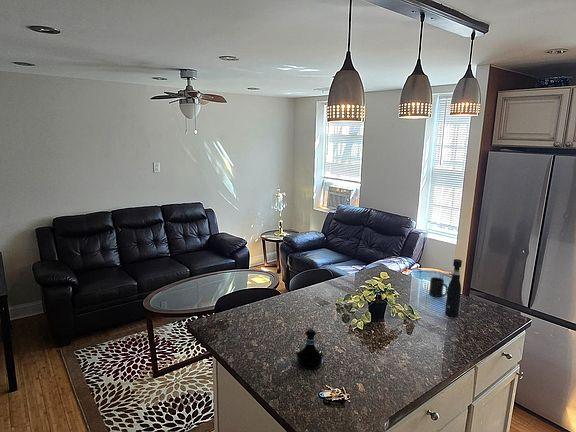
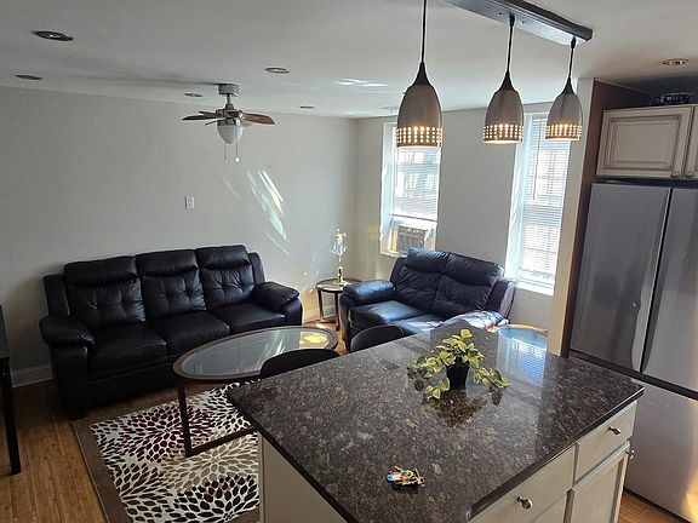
- mug (439, 288)
- tequila bottle (310, 346)
- pepper grinder (454, 287)
